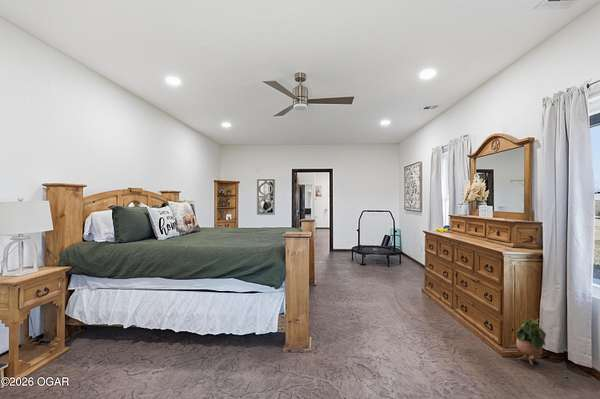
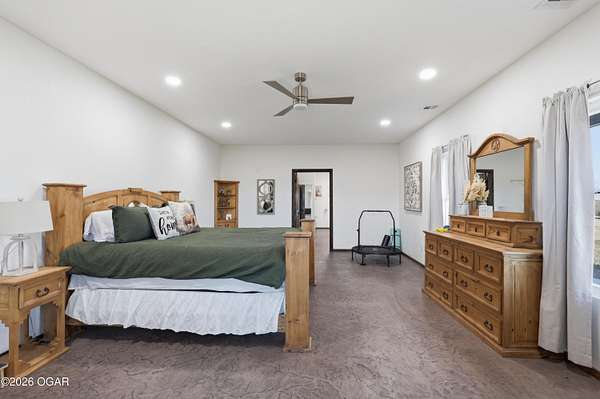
- potted plant (531, 339)
